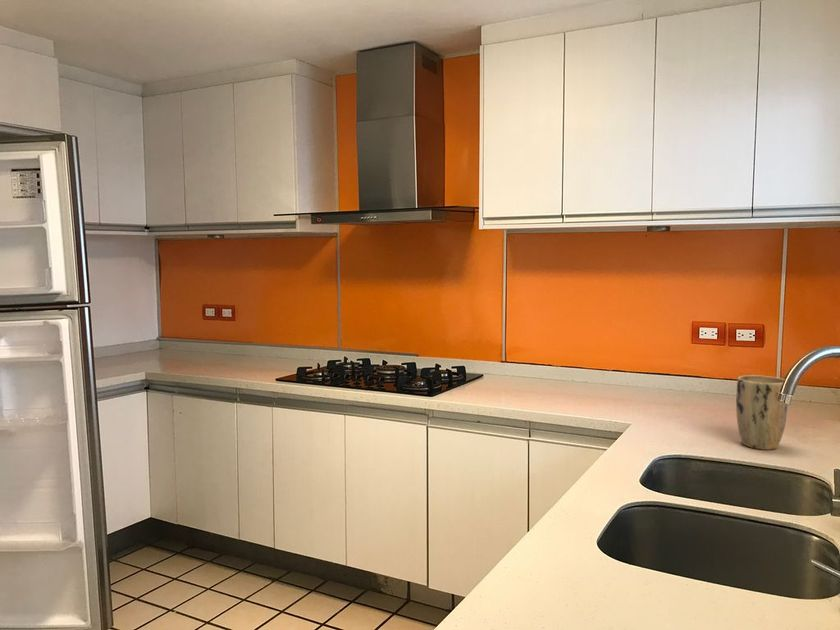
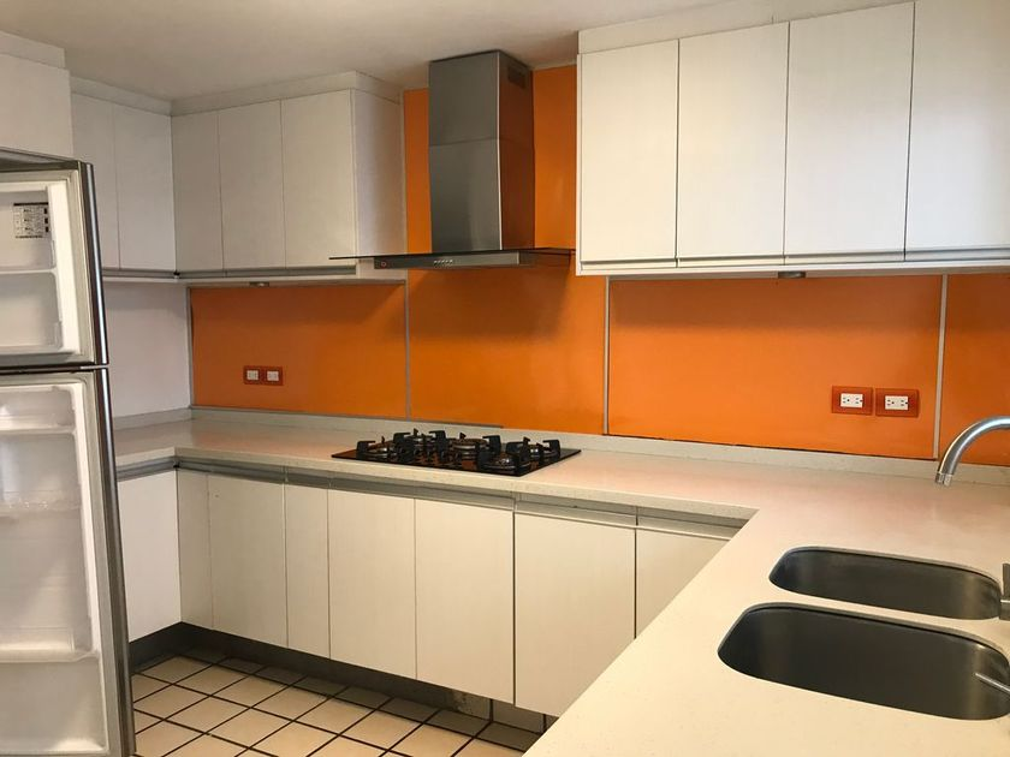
- plant pot (760, 412)
